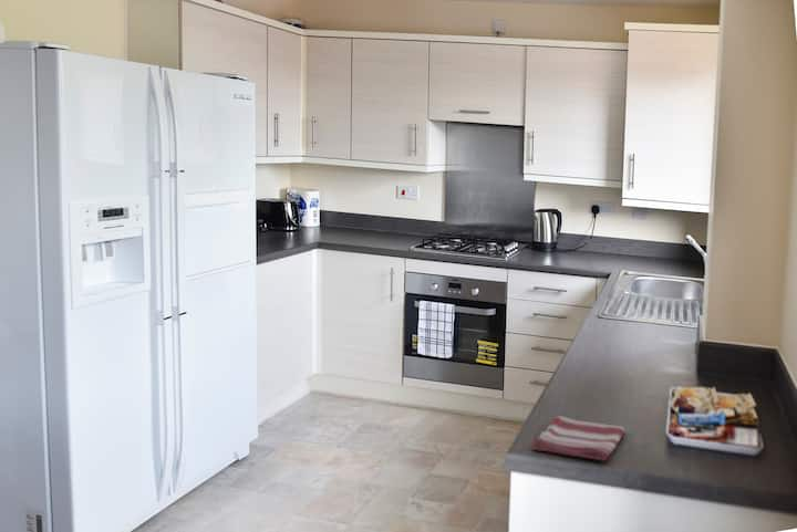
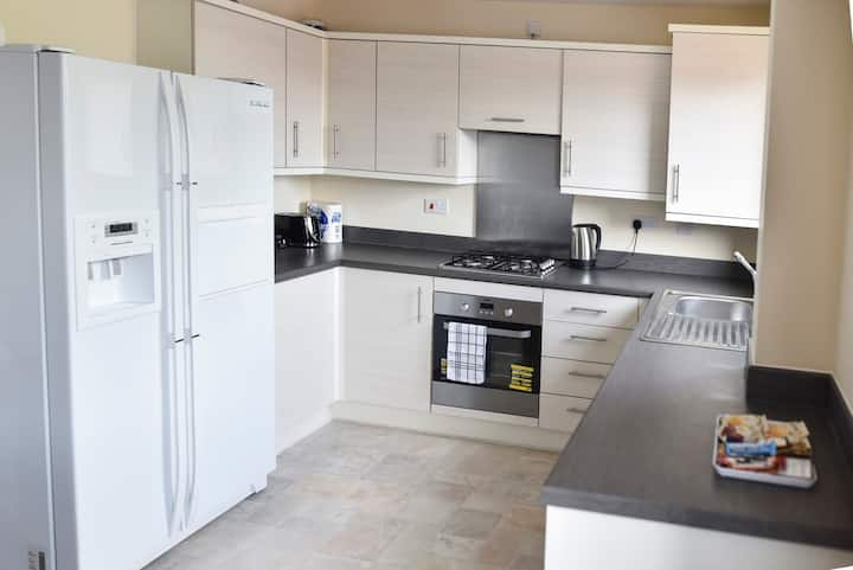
- dish towel (580, 435)
